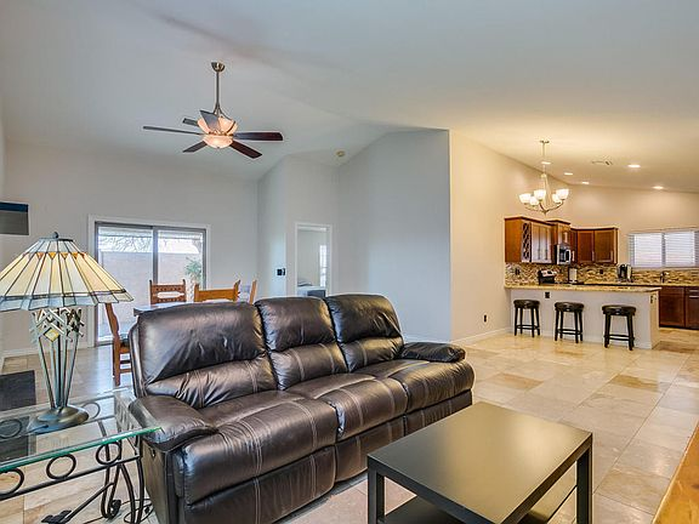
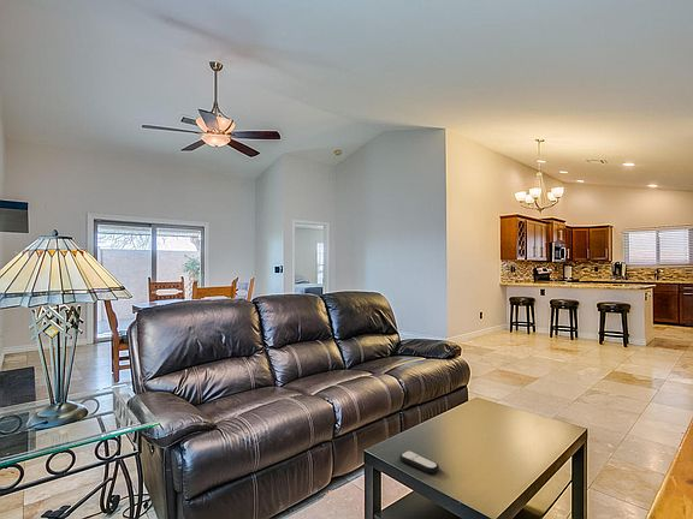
+ remote control (419, 461)
